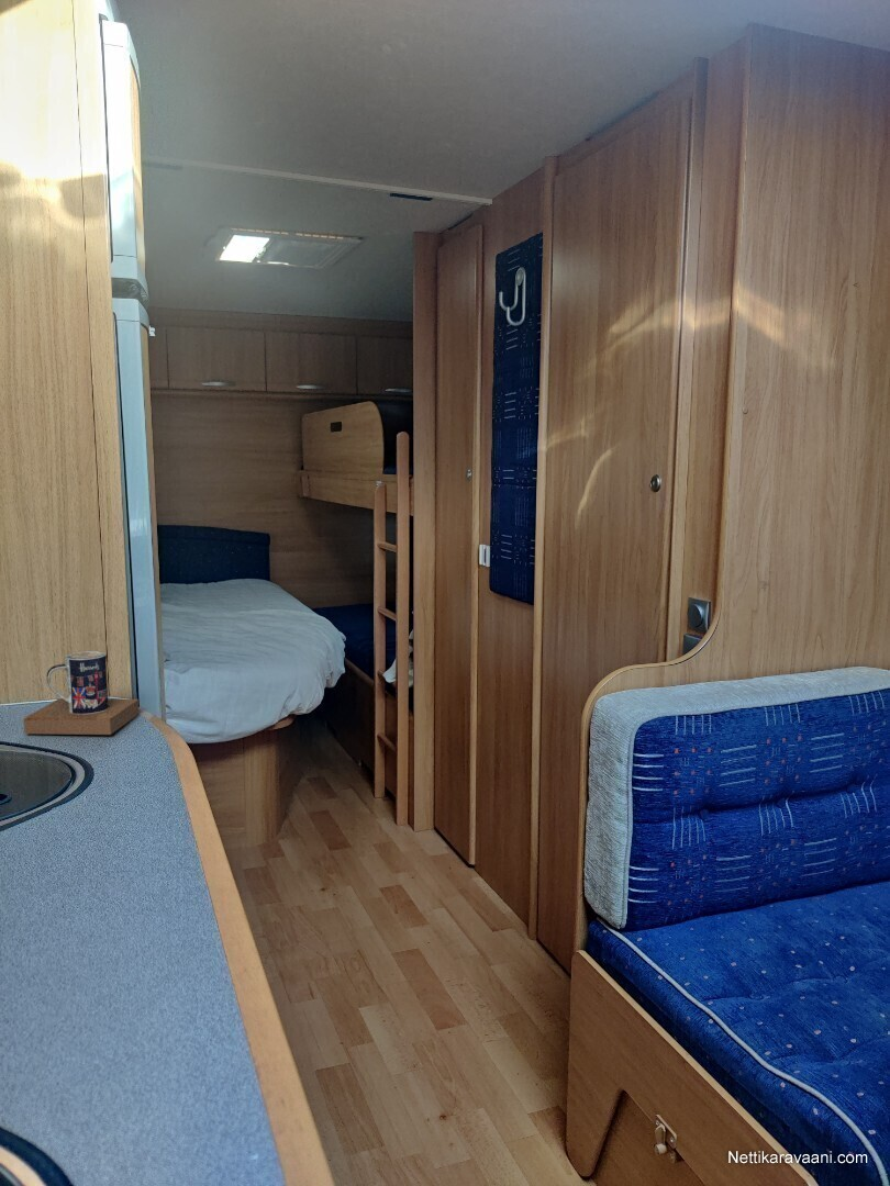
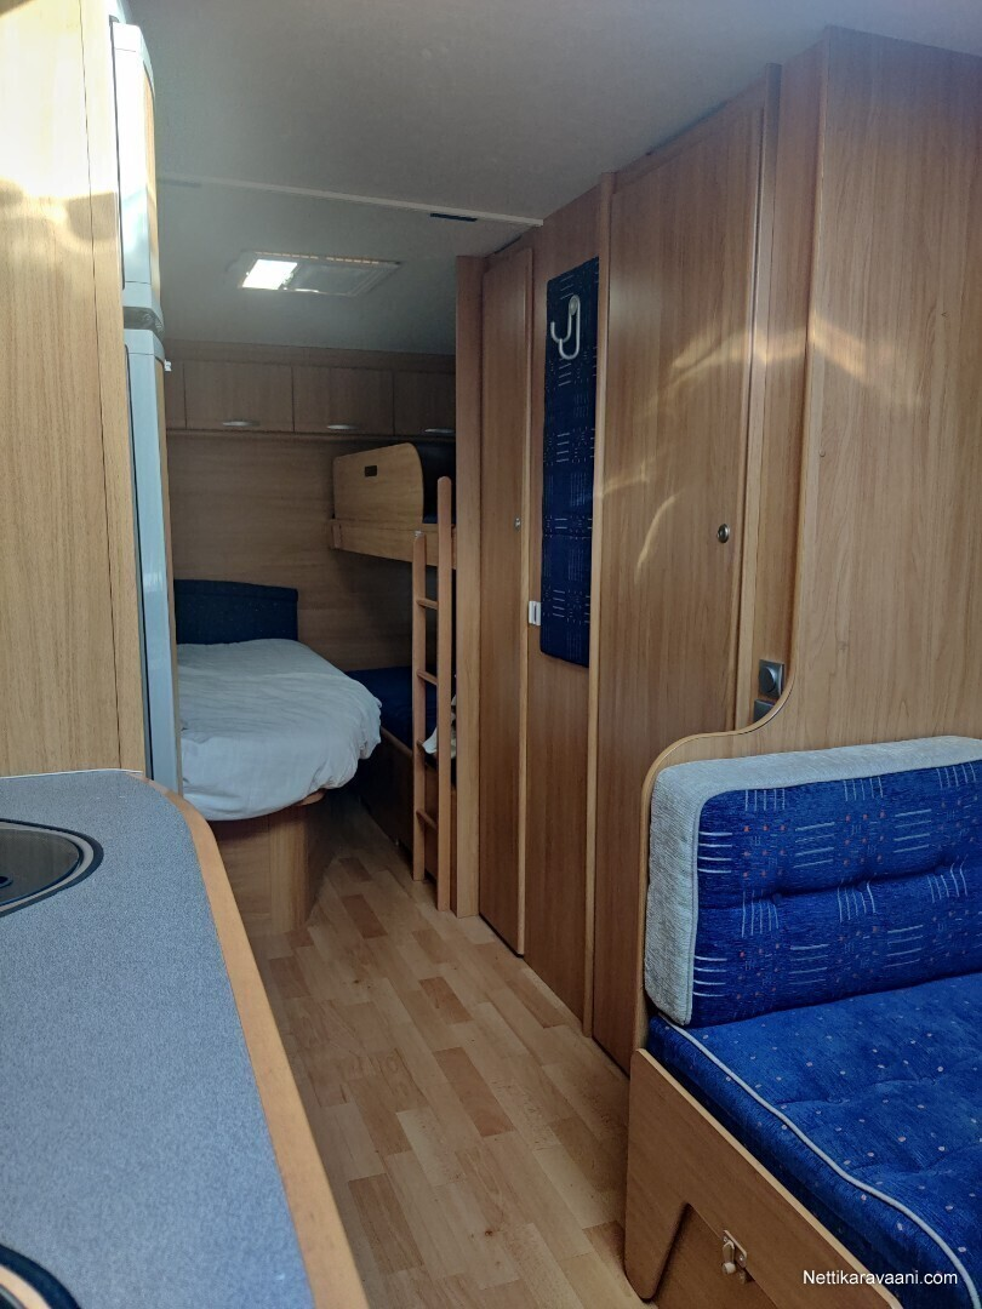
- mug (81, 689)
